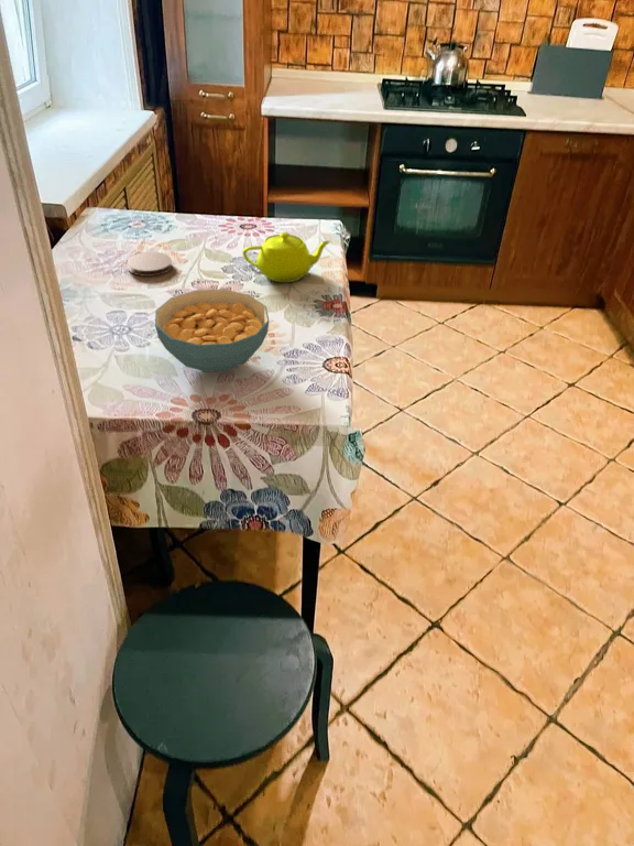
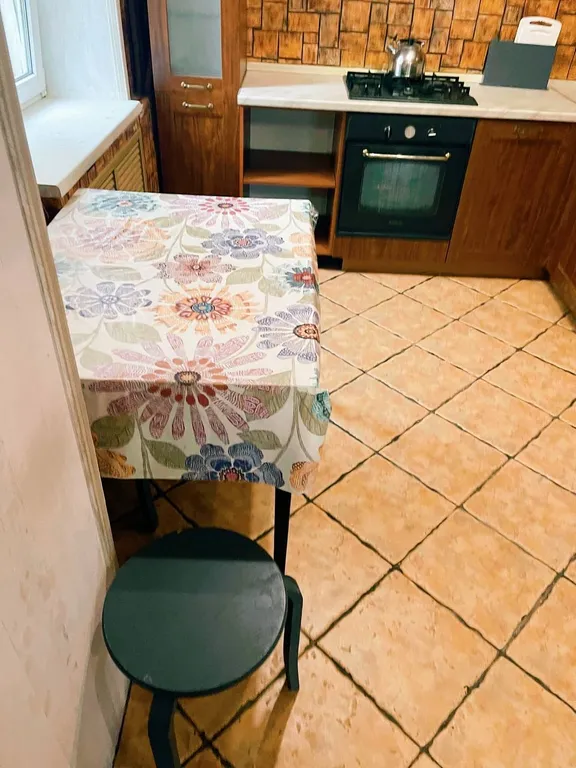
- teapot (286, 253)
- cereal bowl (214, 339)
- coaster (150, 263)
